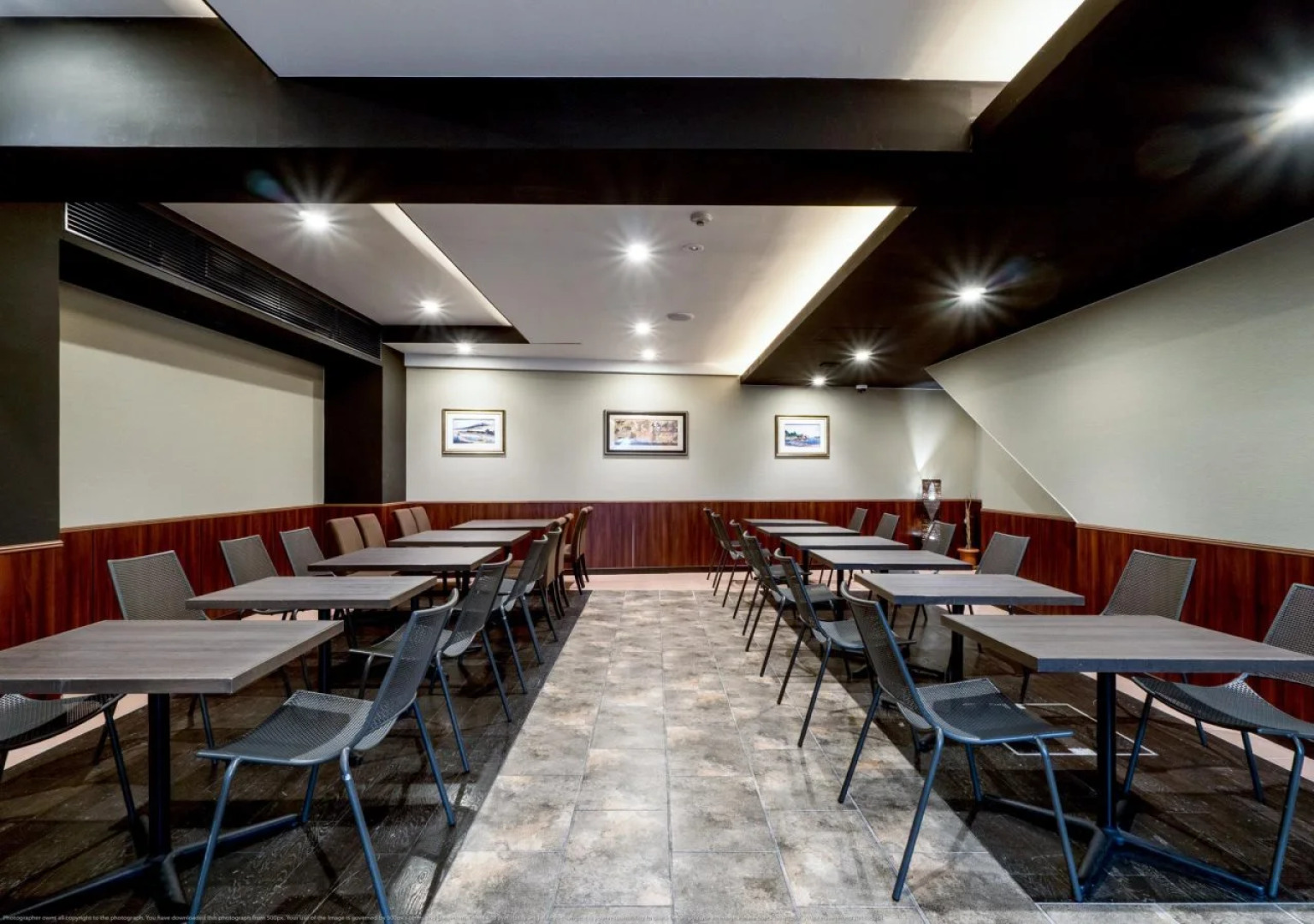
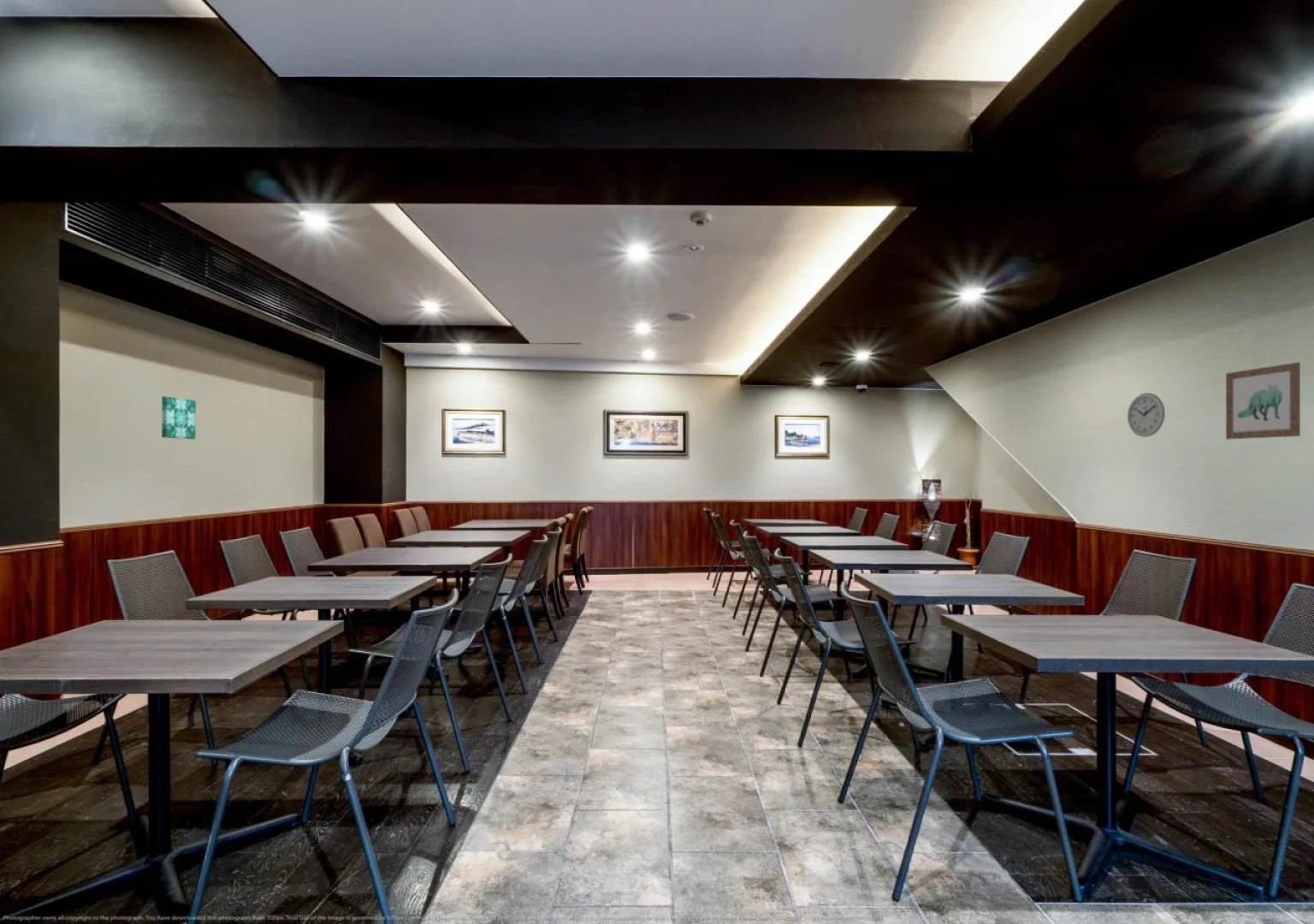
+ wall art (179, 418)
+ wall art (1261, 403)
+ wall clock (1145, 415)
